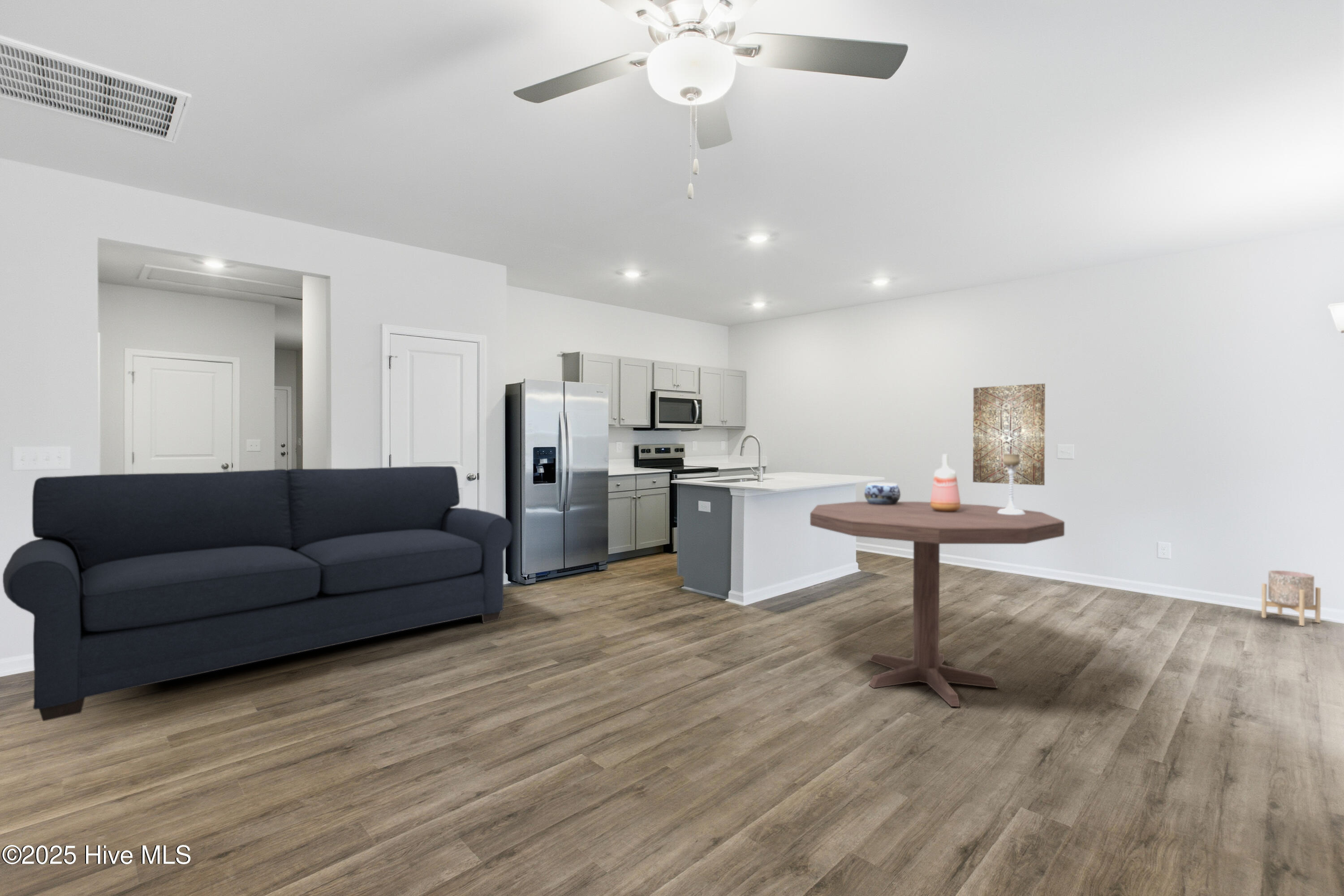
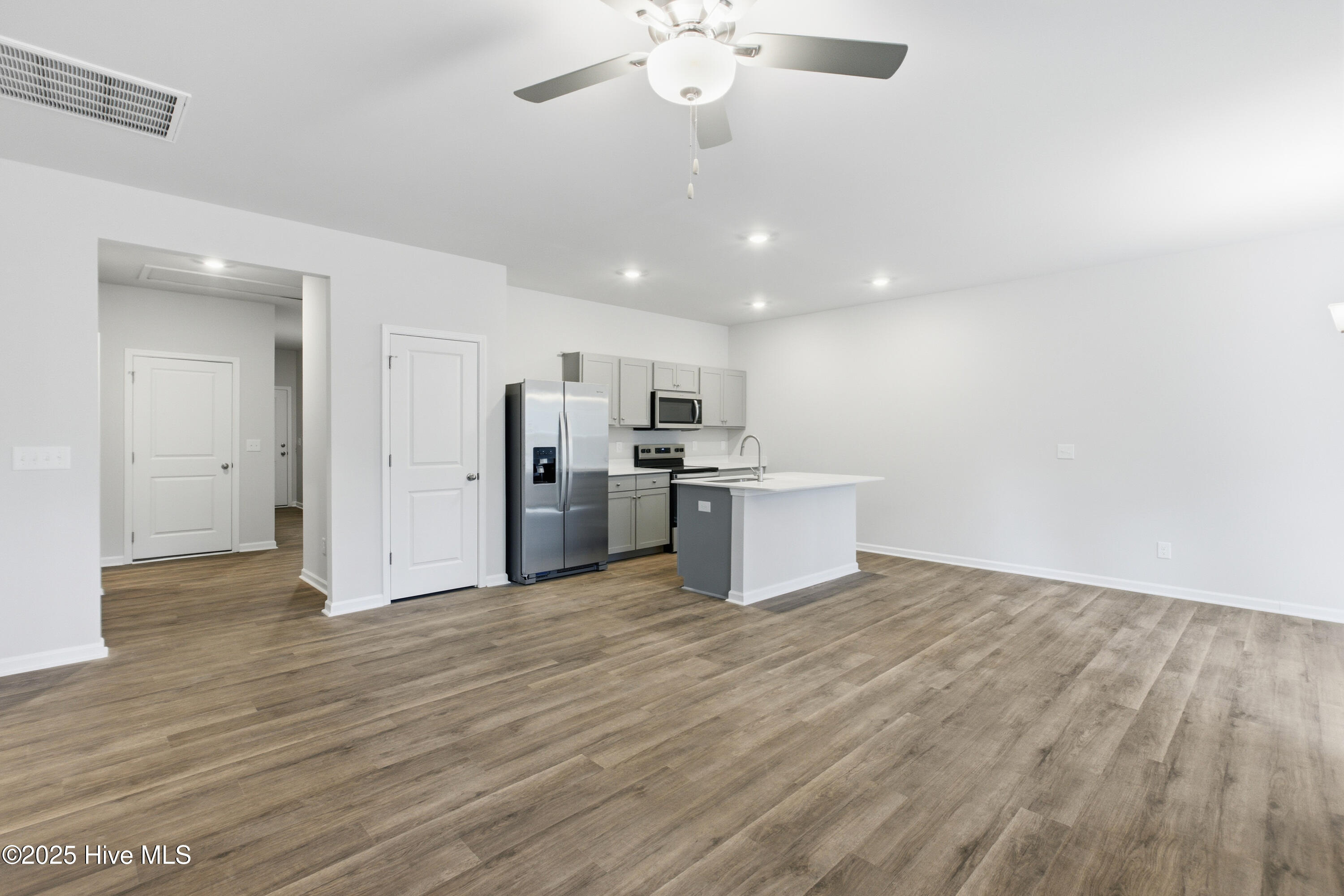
- planter (1291, 596)
- vase (945, 482)
- sofa (300, 556)
- candle holder (1011, 483)
- decorative bowl (882, 493)
- dining table (926, 595)
- wall art (1008, 434)
